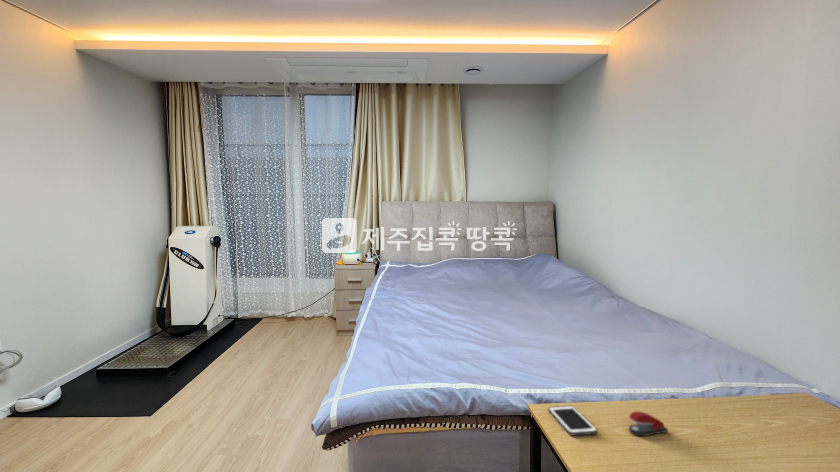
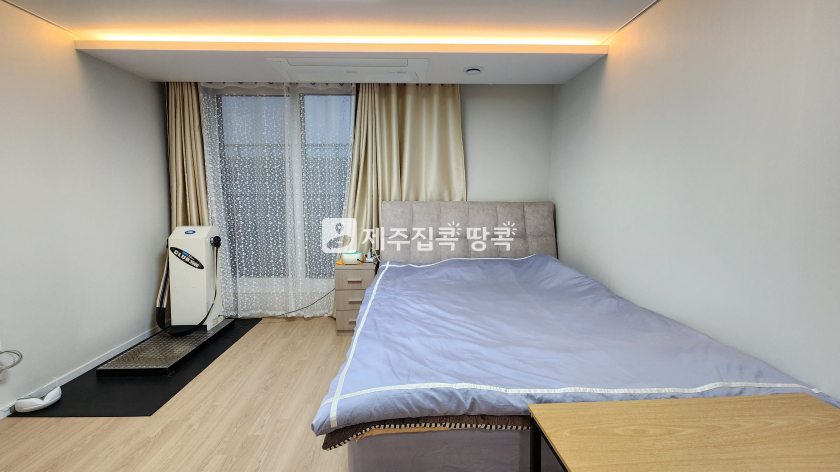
- cell phone (571, 419)
- stapler (646, 421)
